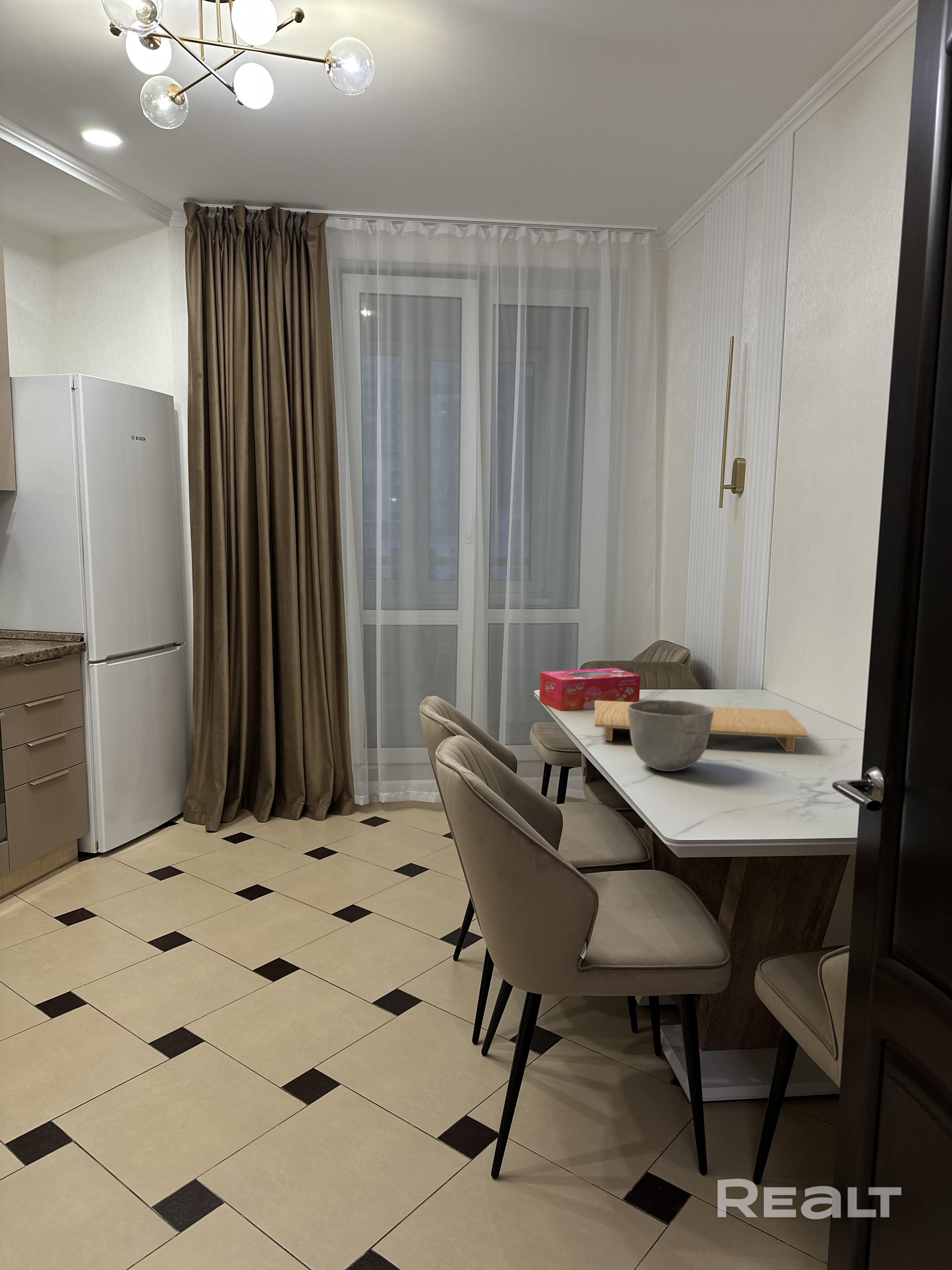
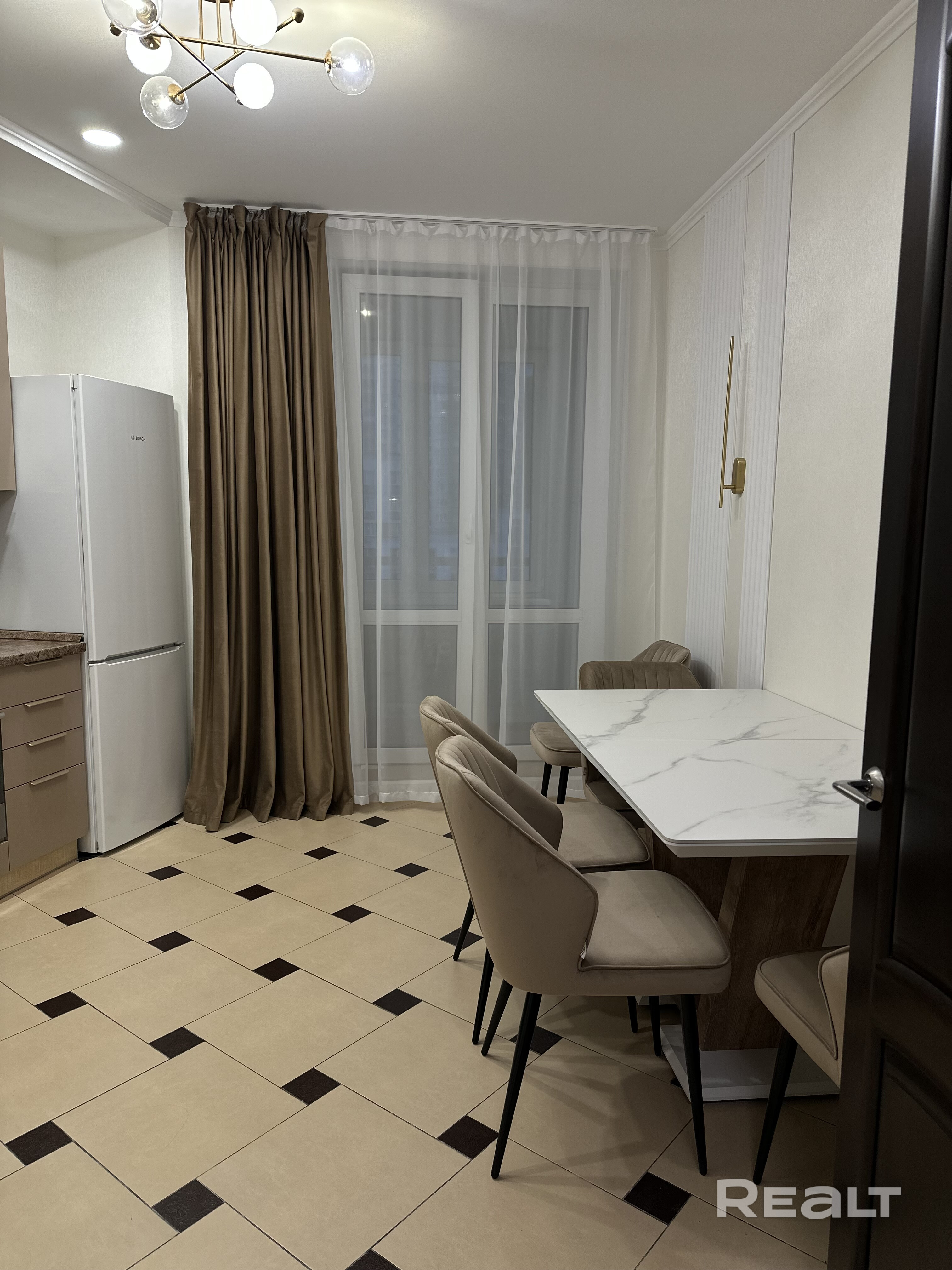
- cutting board (710, 729)
- tissue box (589, 689)
- bowl (669, 736)
